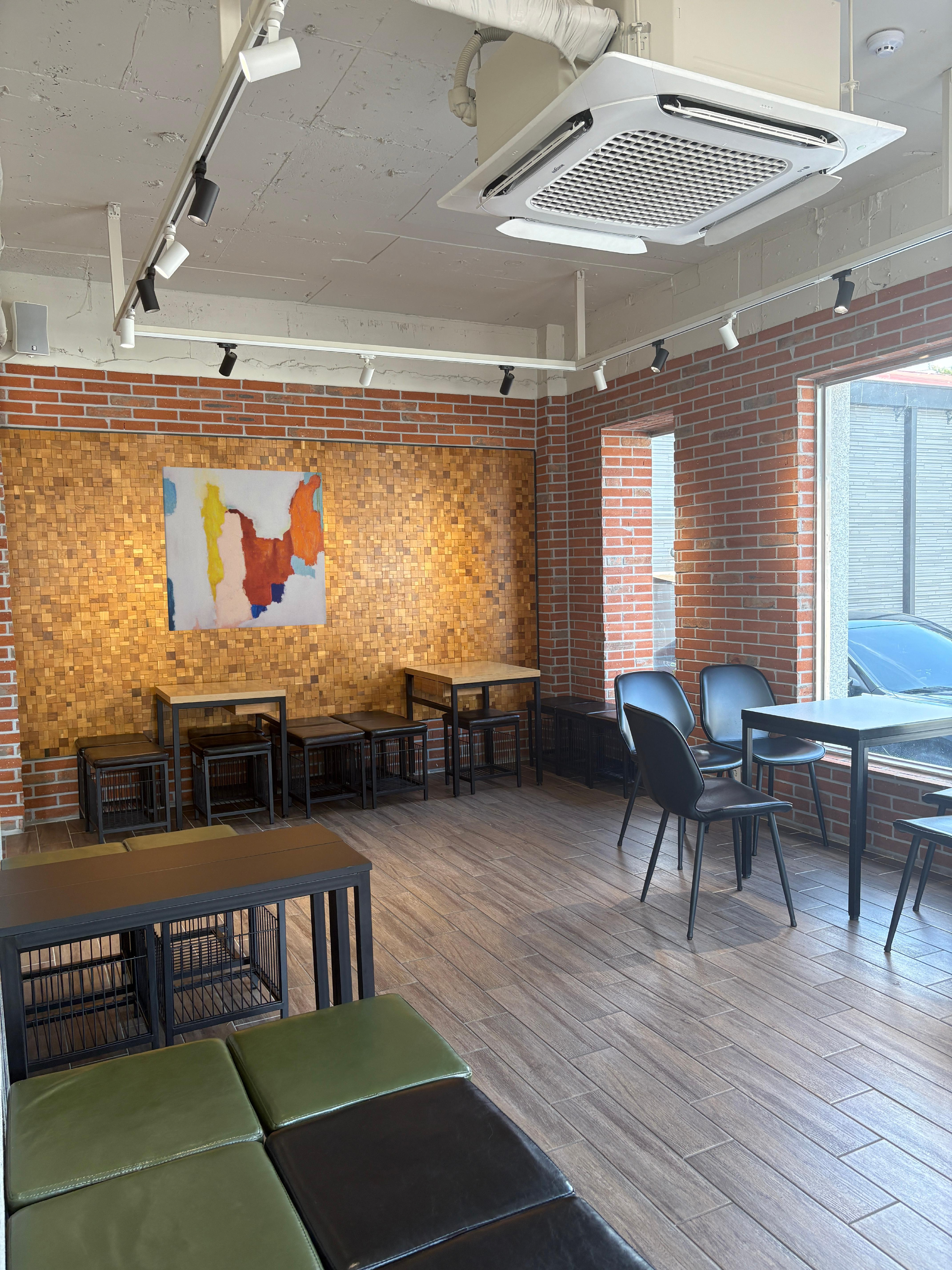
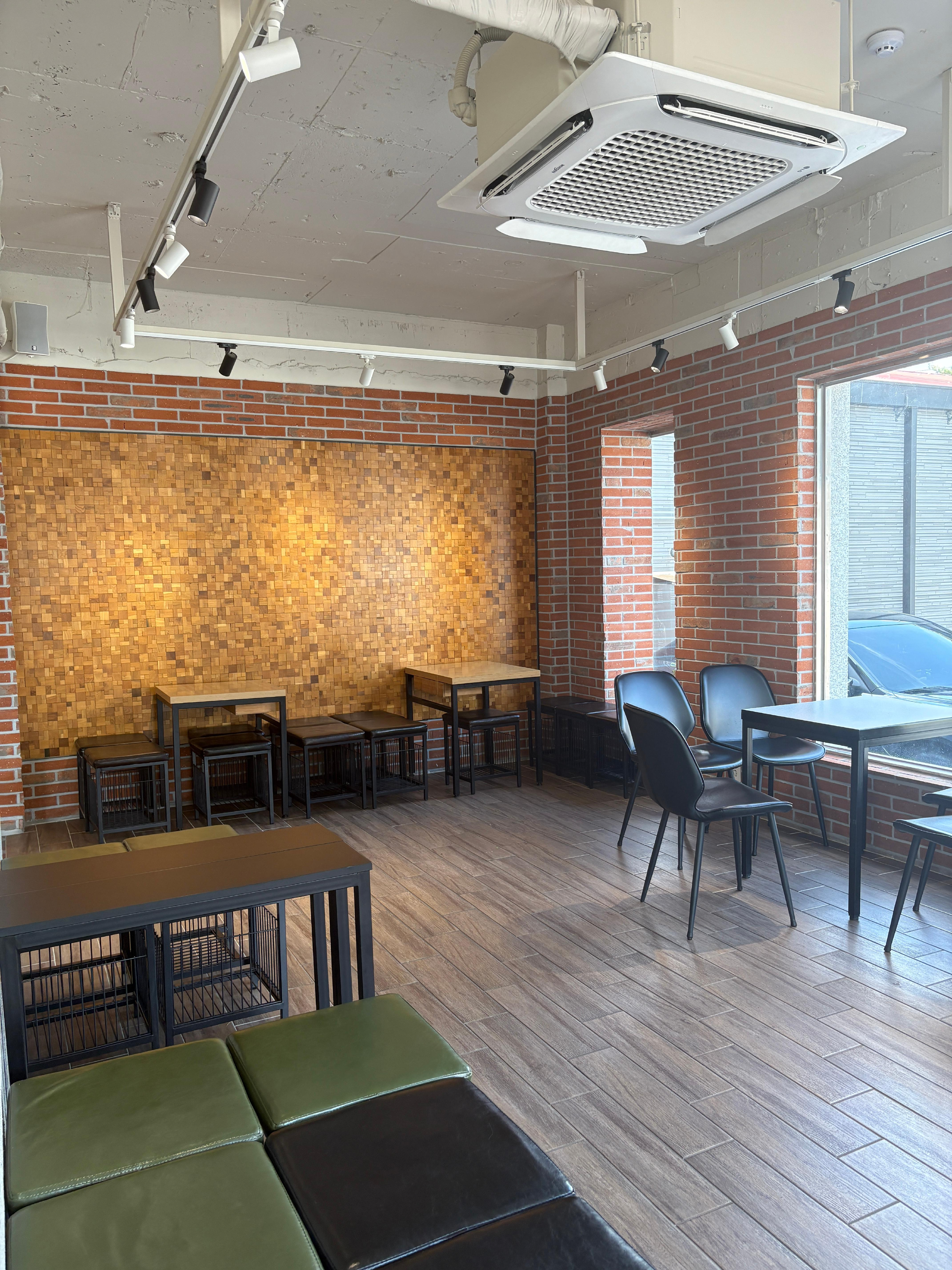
- wall art (248, 549)
